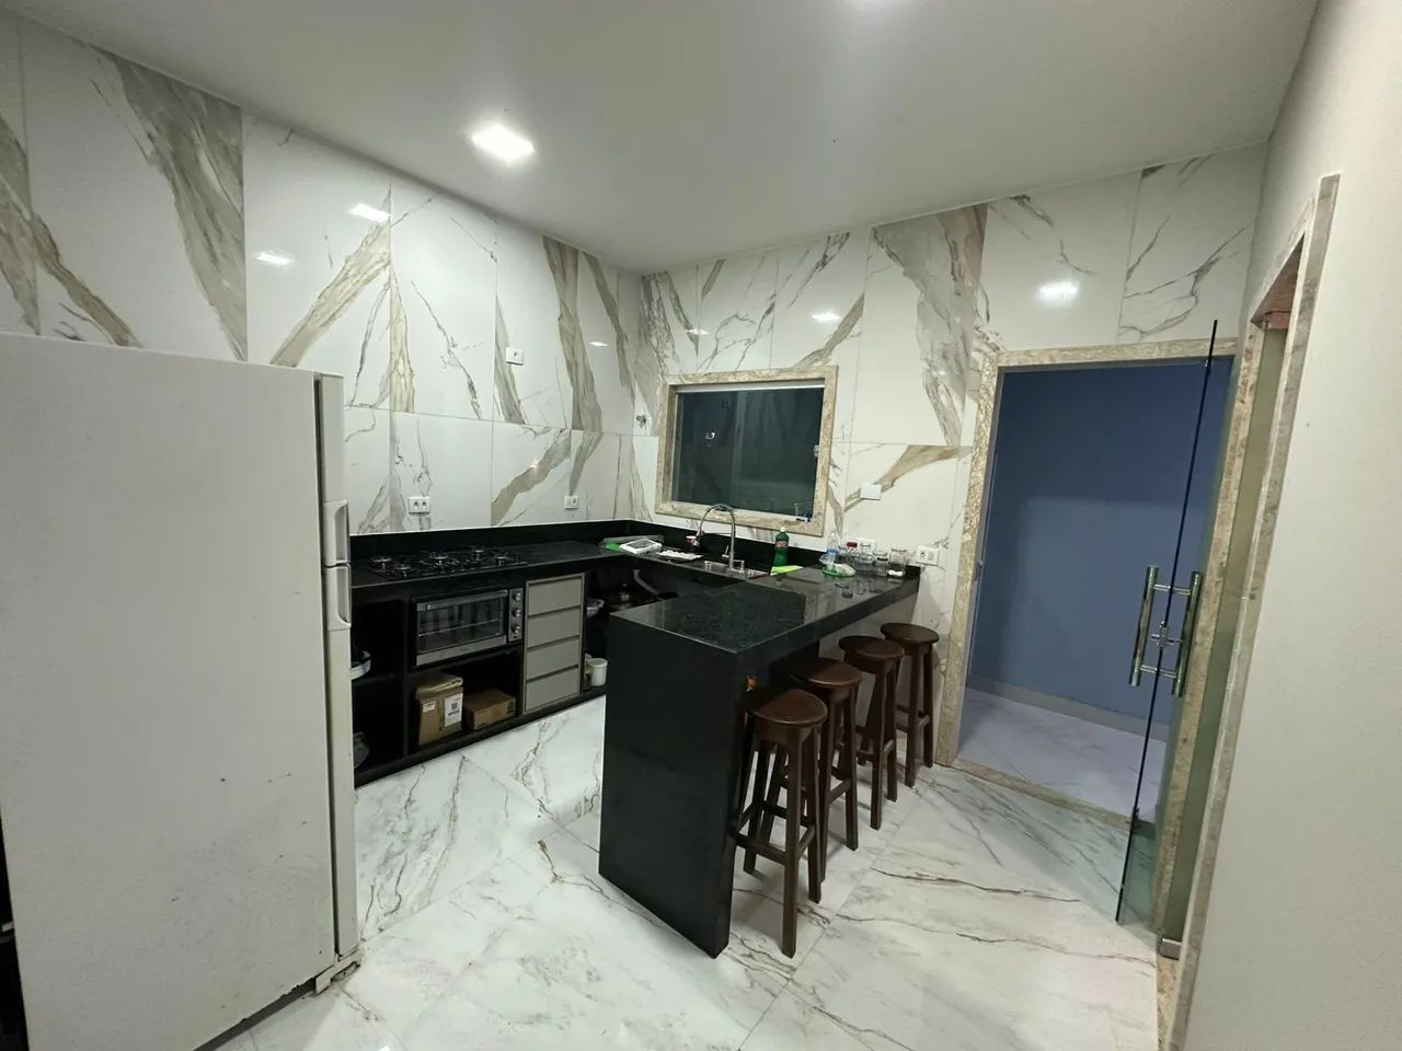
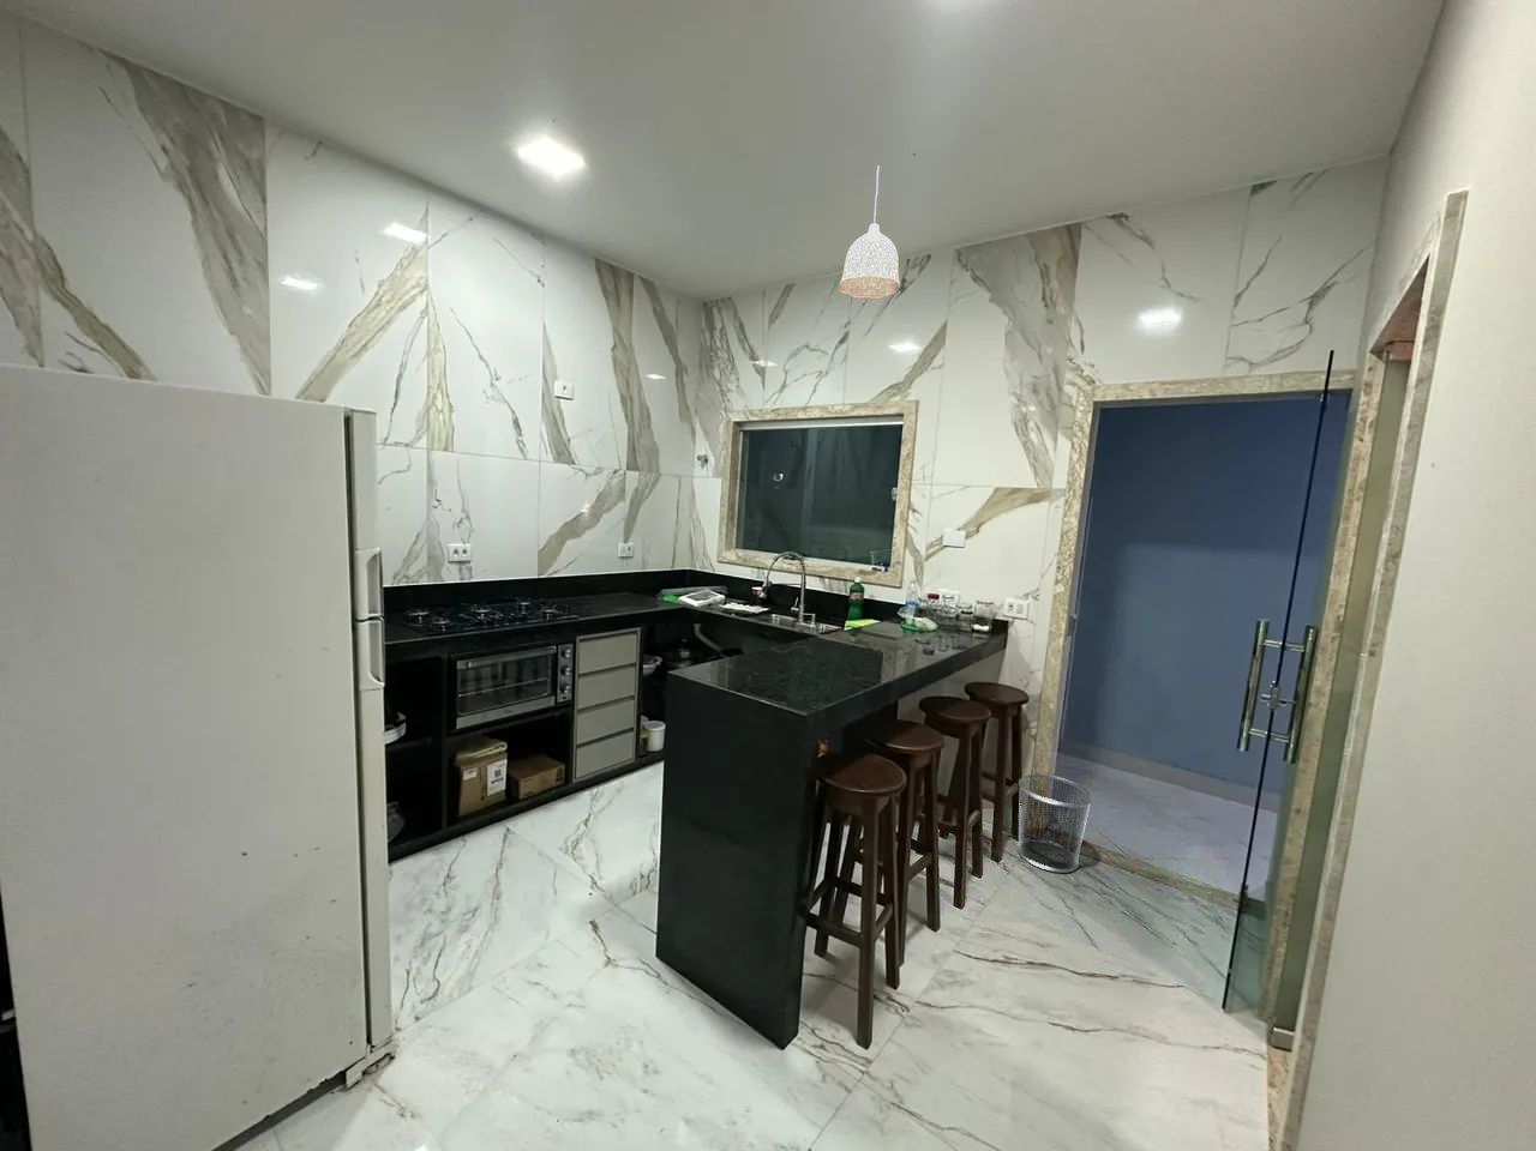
+ pendant lamp (873, 227)
+ waste bin (1050, 822)
